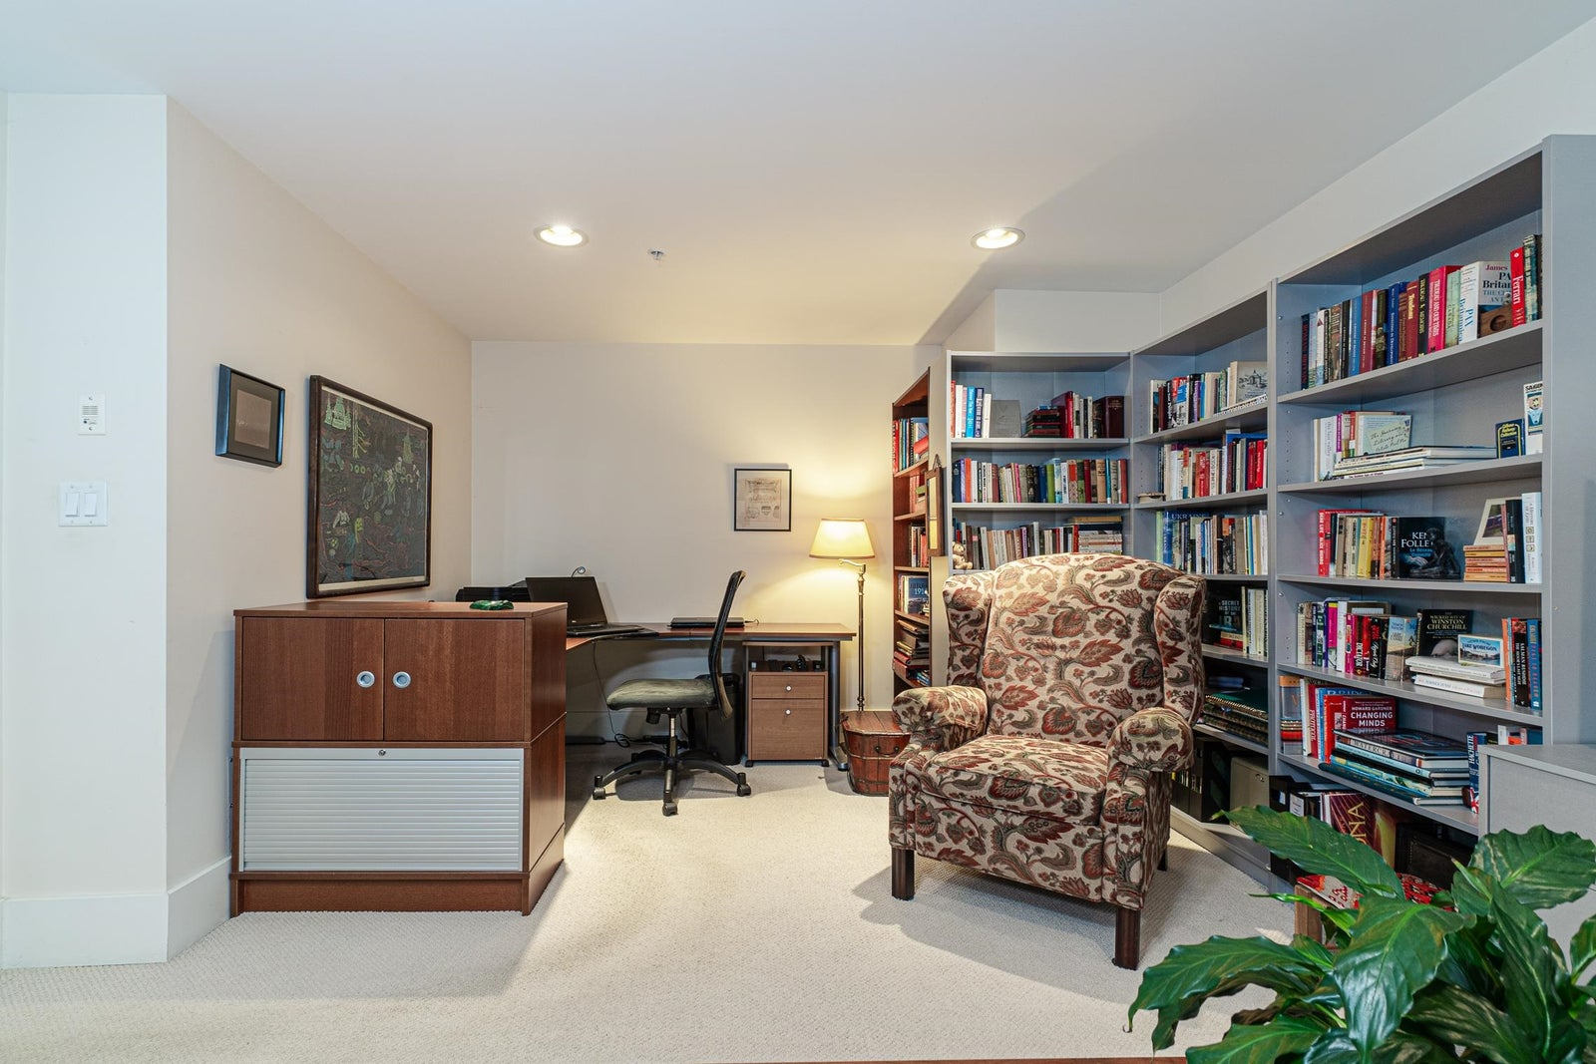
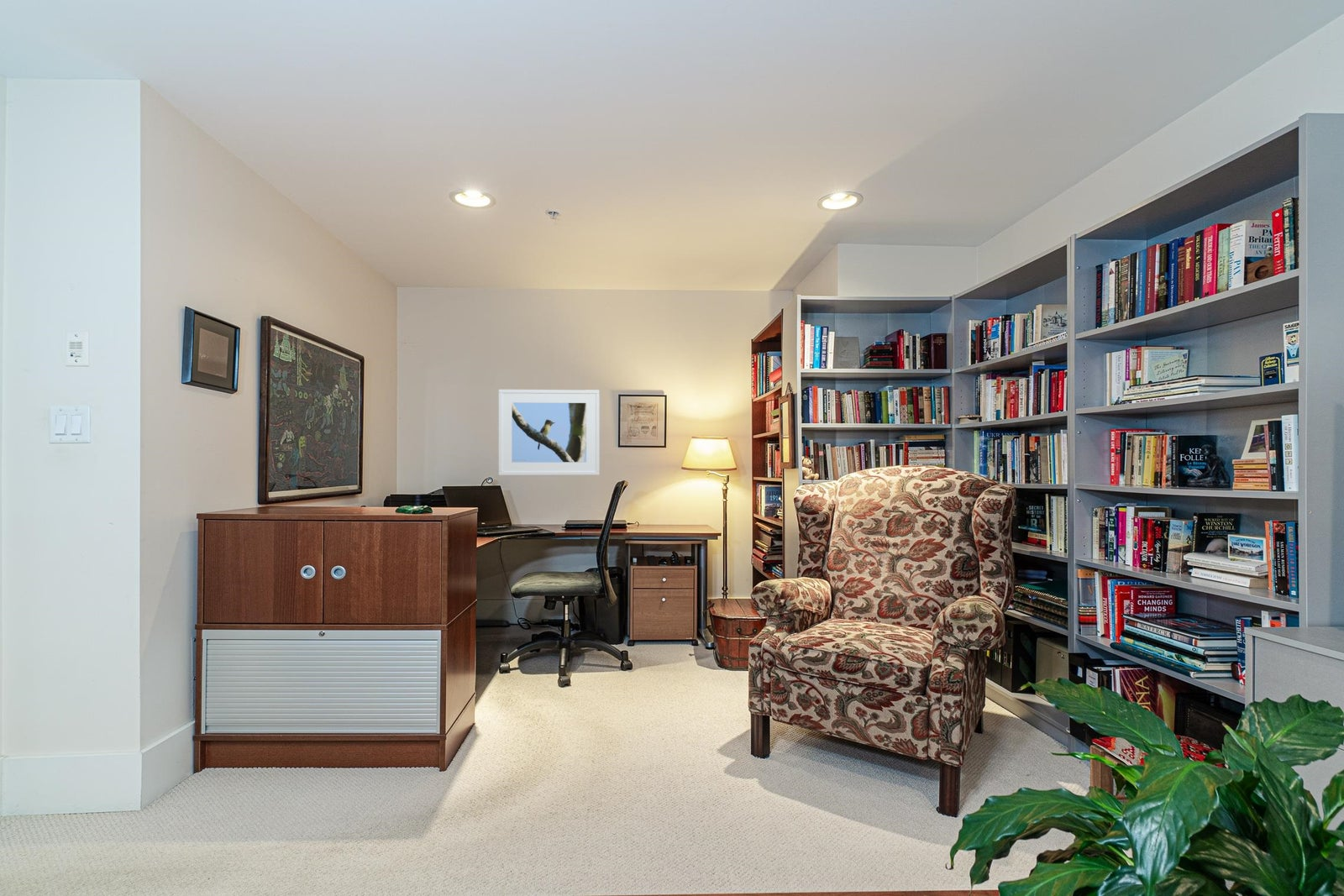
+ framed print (549, 432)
